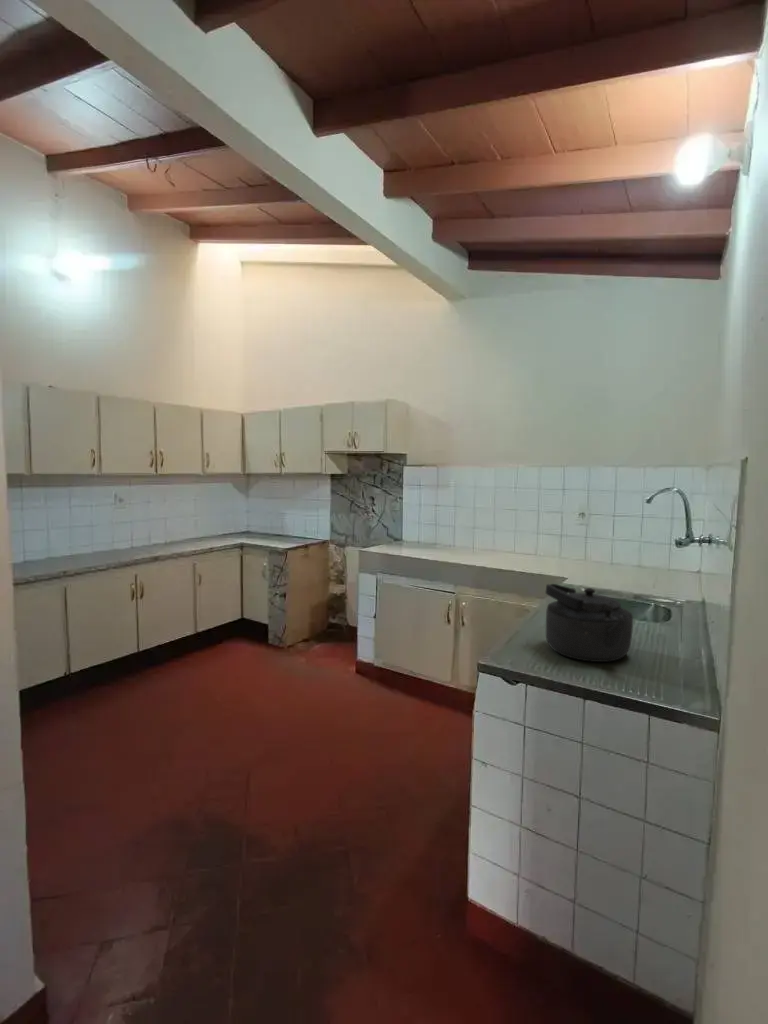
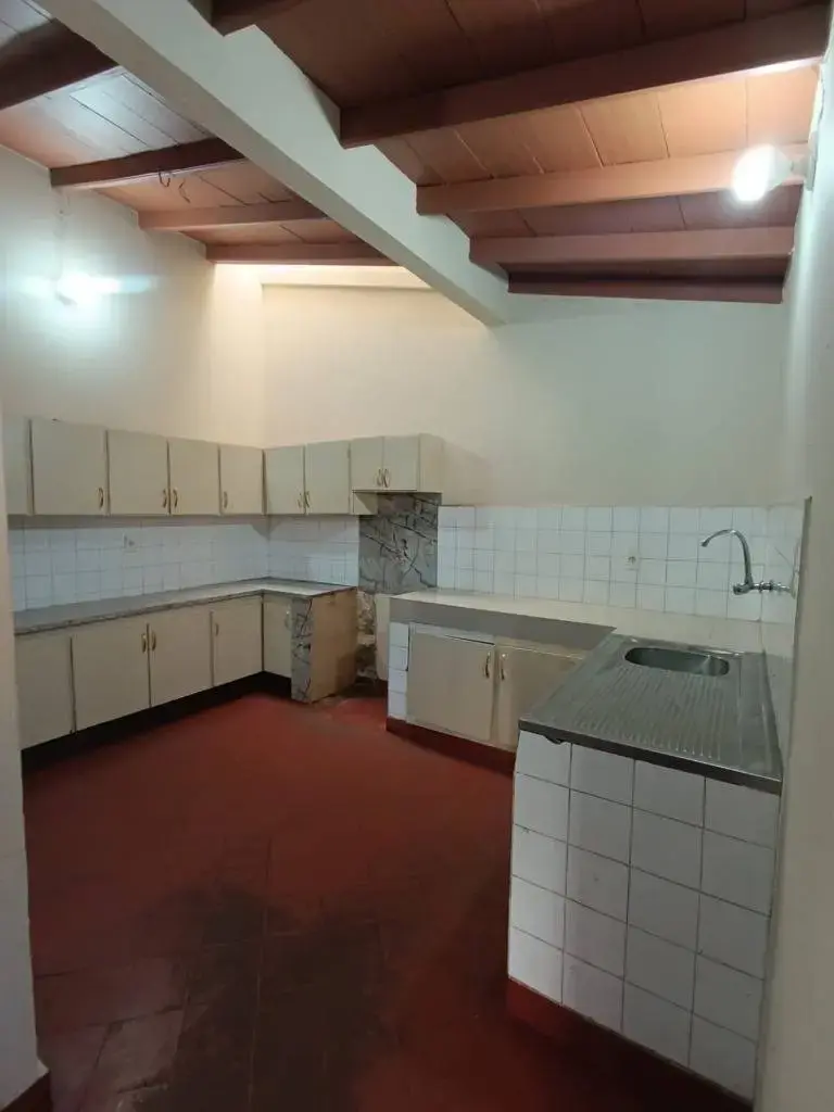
- kettle (588, 620)
